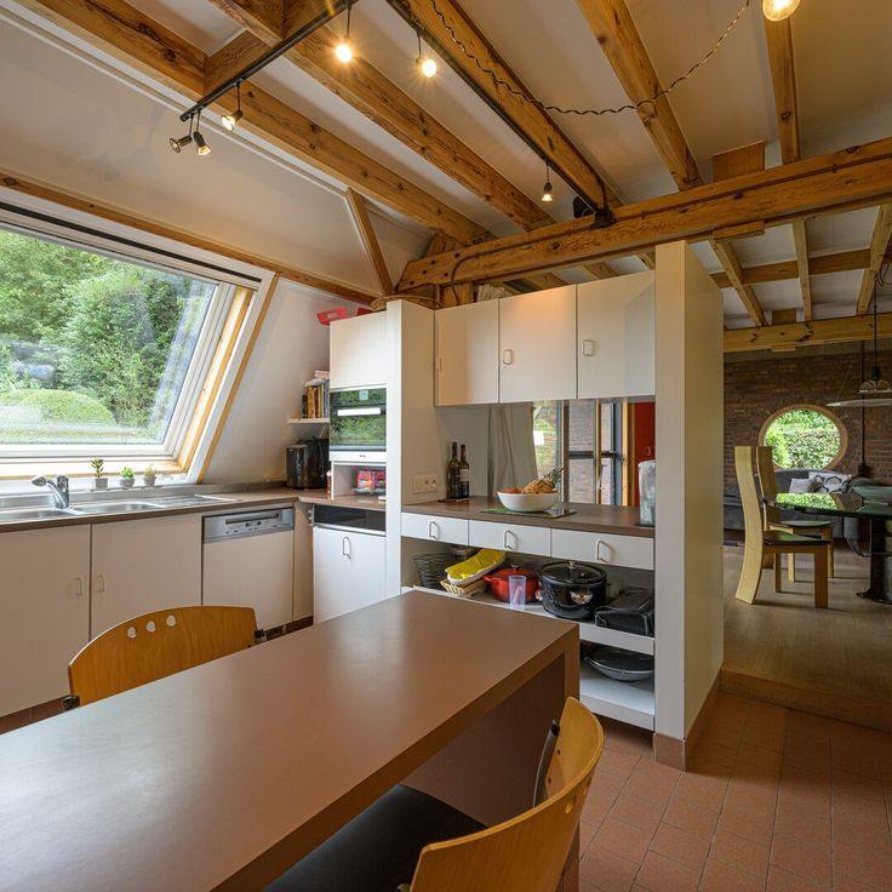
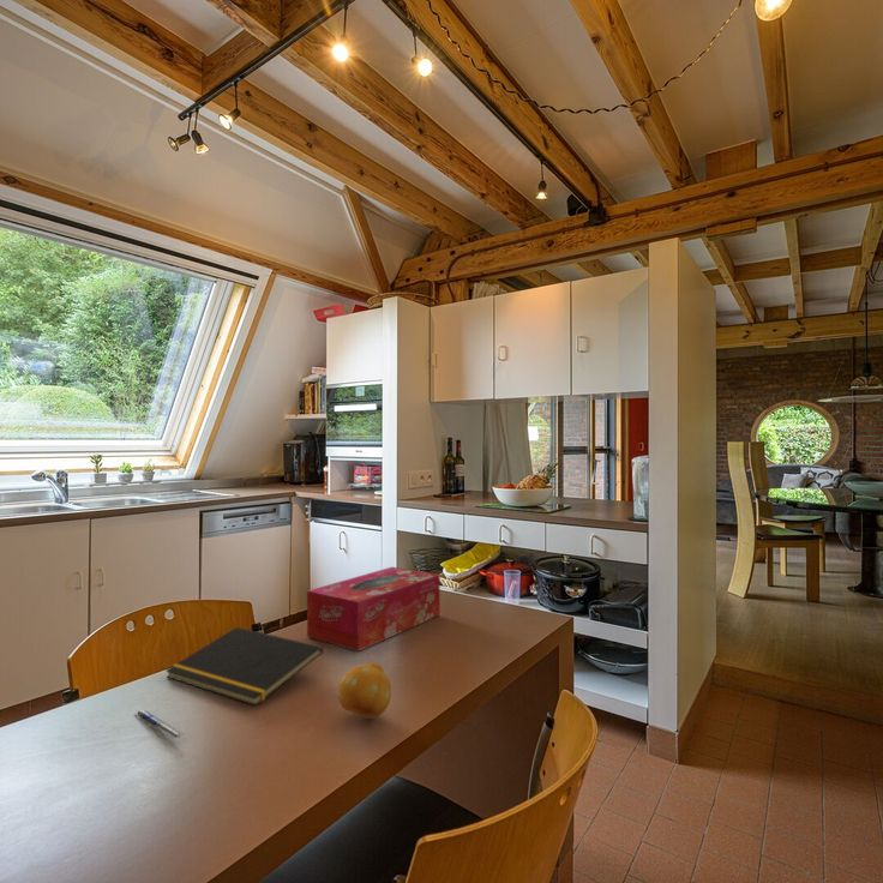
+ tissue box (377, 603)
+ notepad (245, 661)
+ fruit (365, 691)
+ pen (158, 723)
